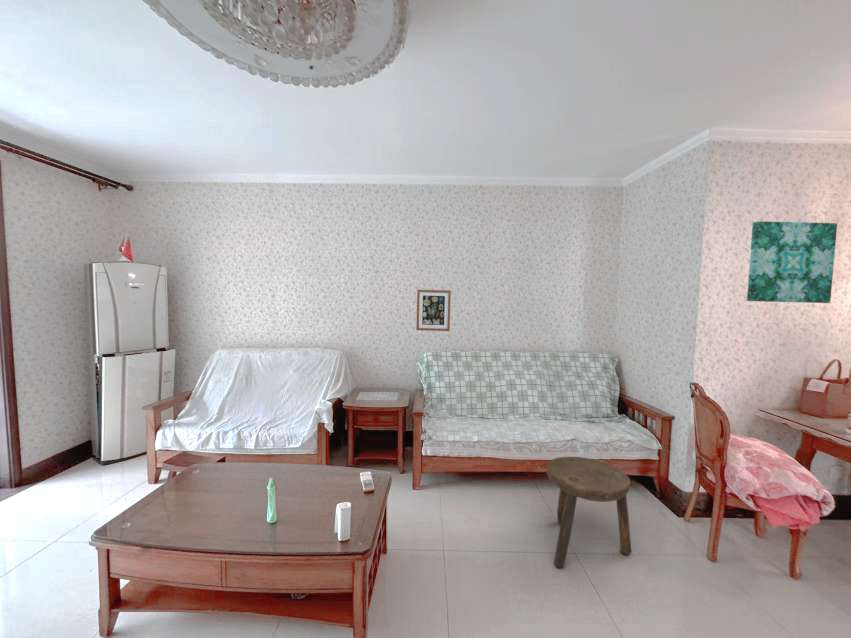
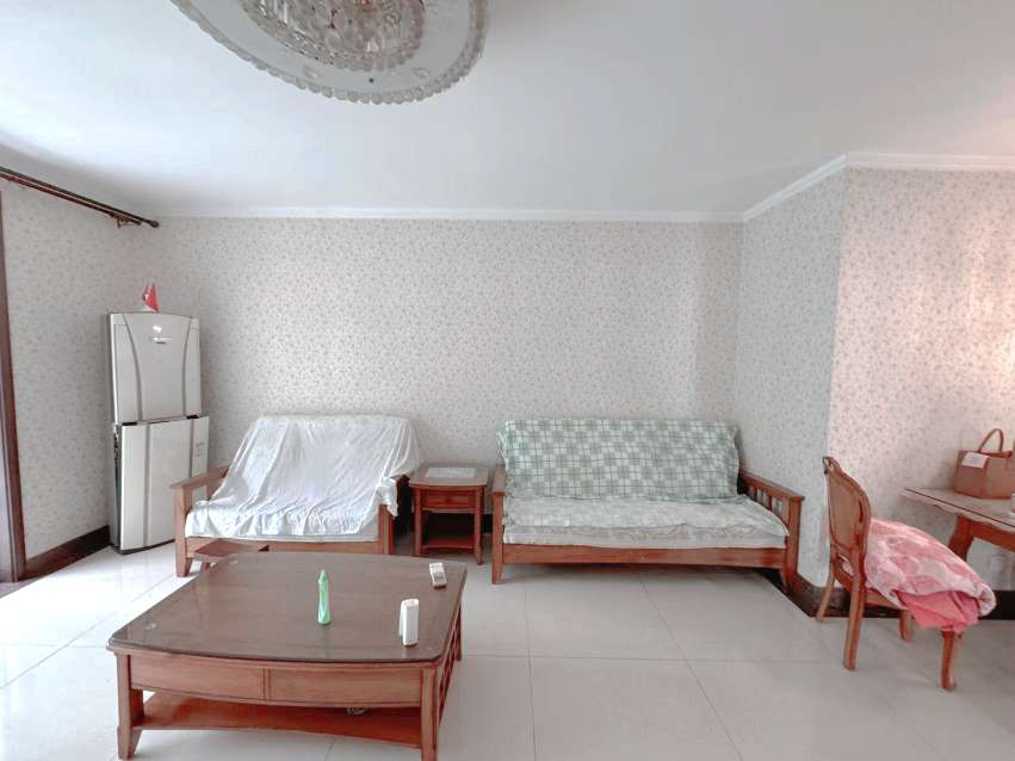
- stool (574, 509)
- wall art (433, 310)
- wall art (791, 262)
